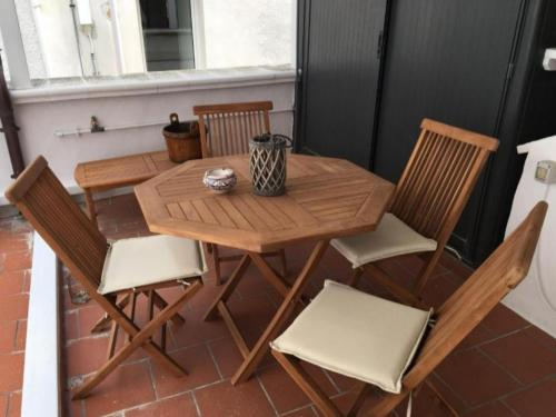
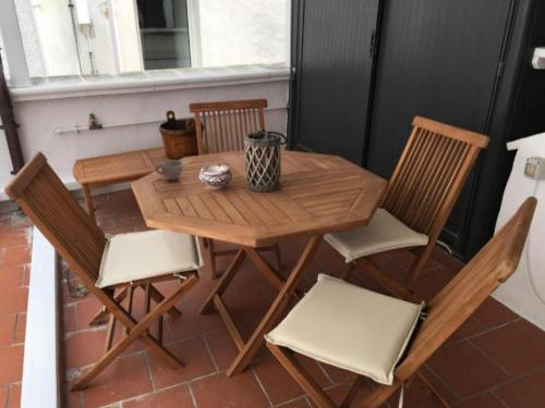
+ cup (169, 171)
